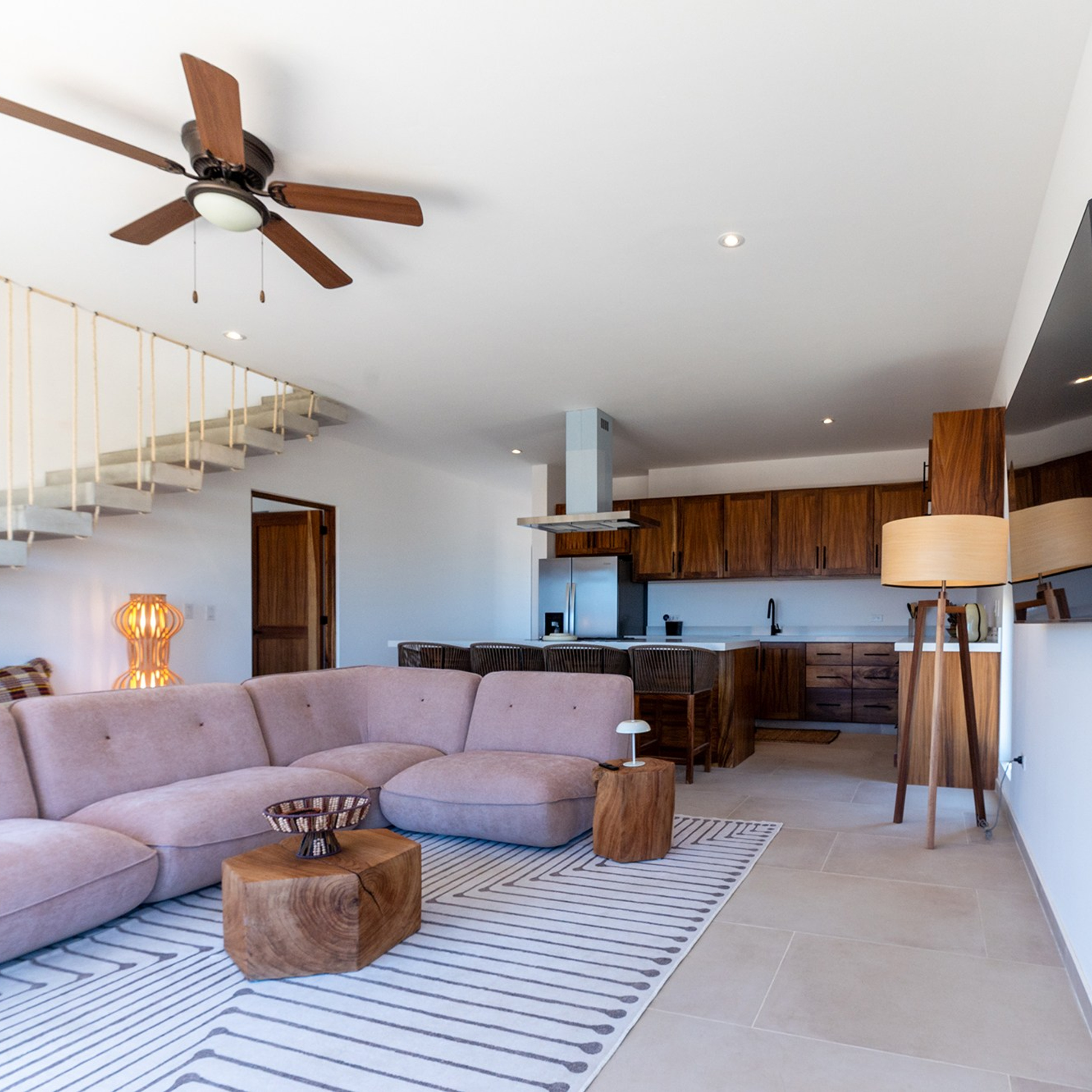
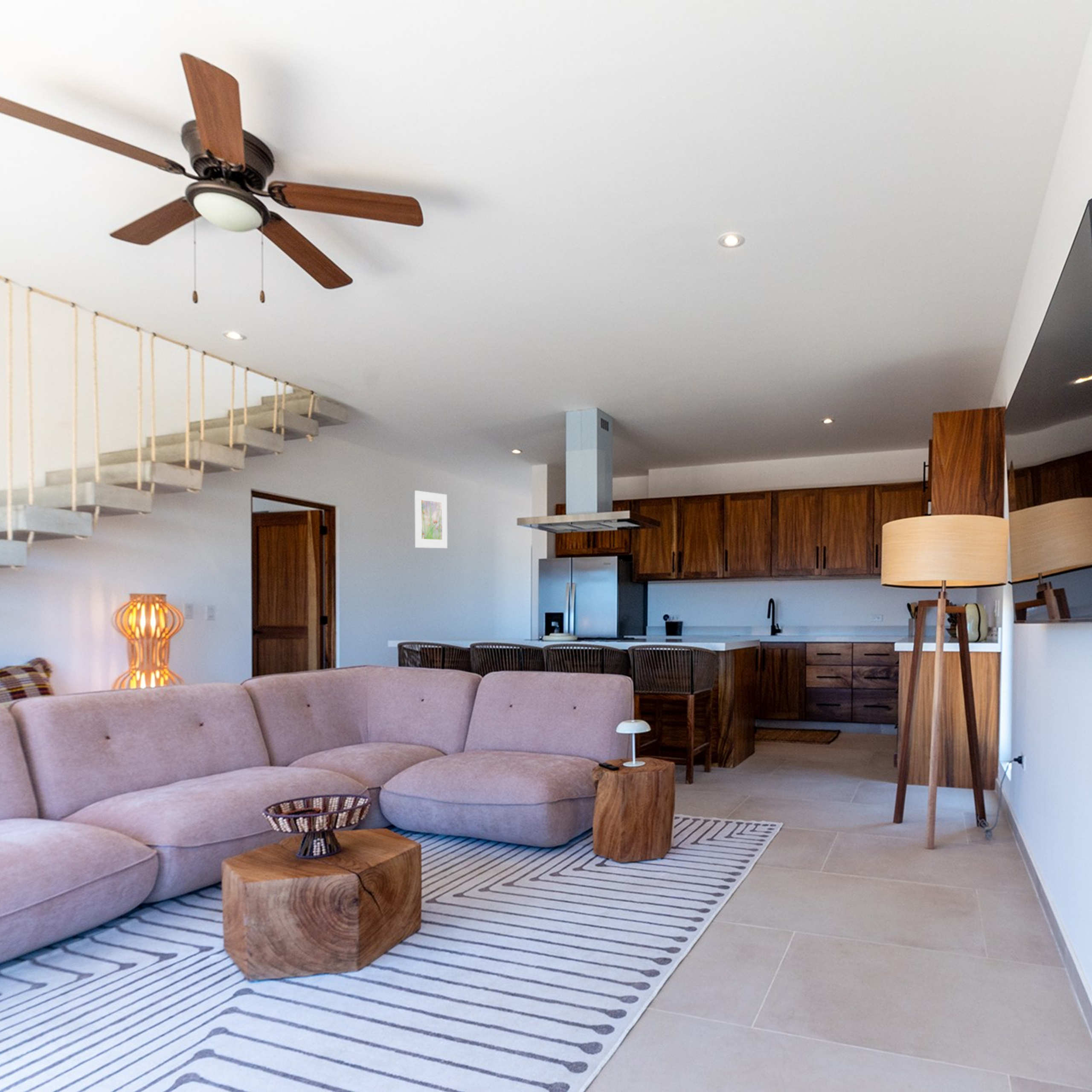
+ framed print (431, 520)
